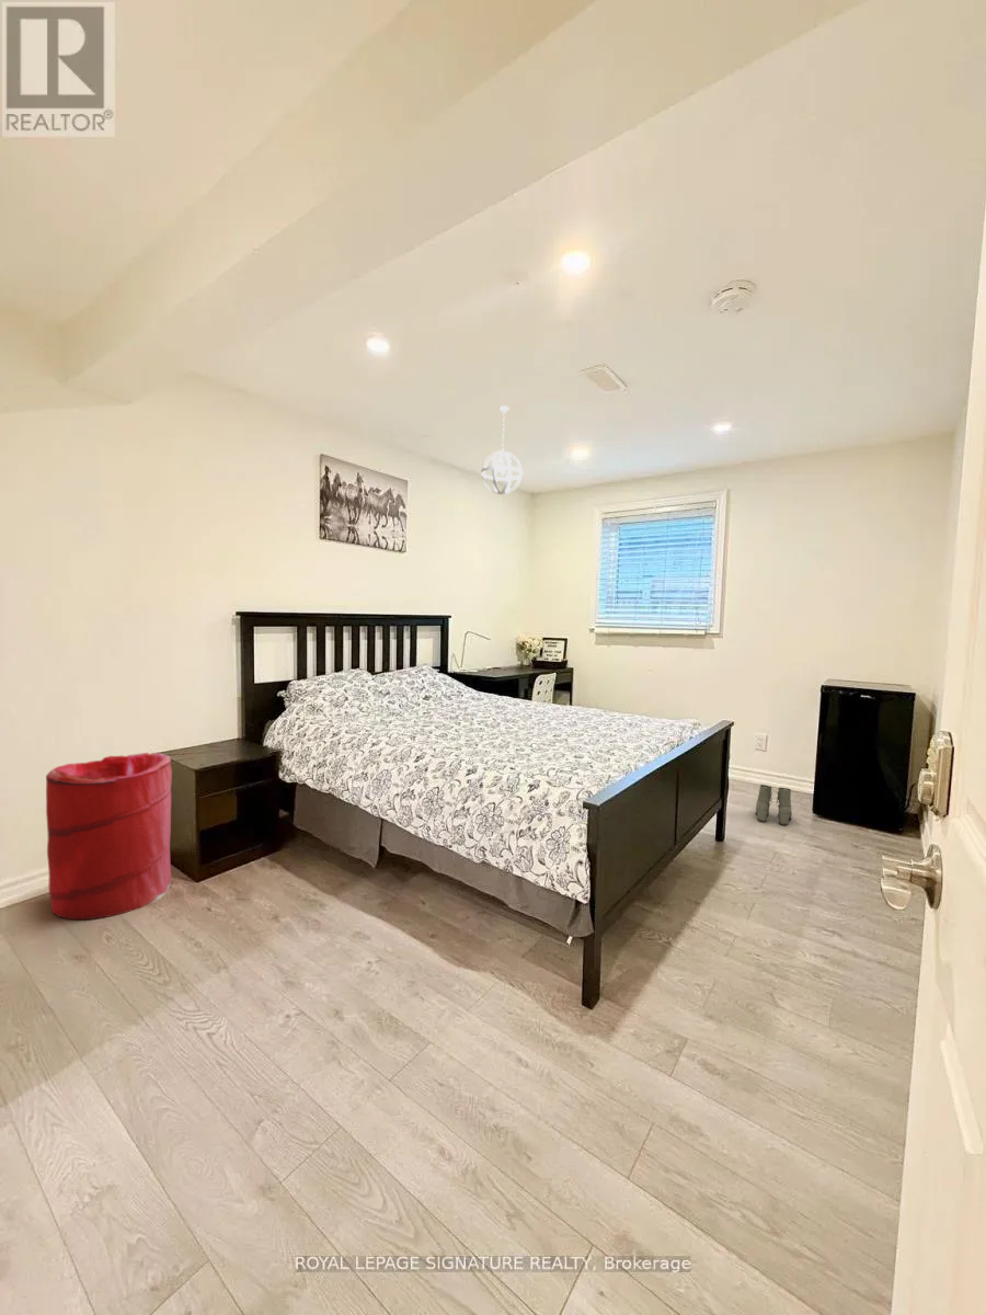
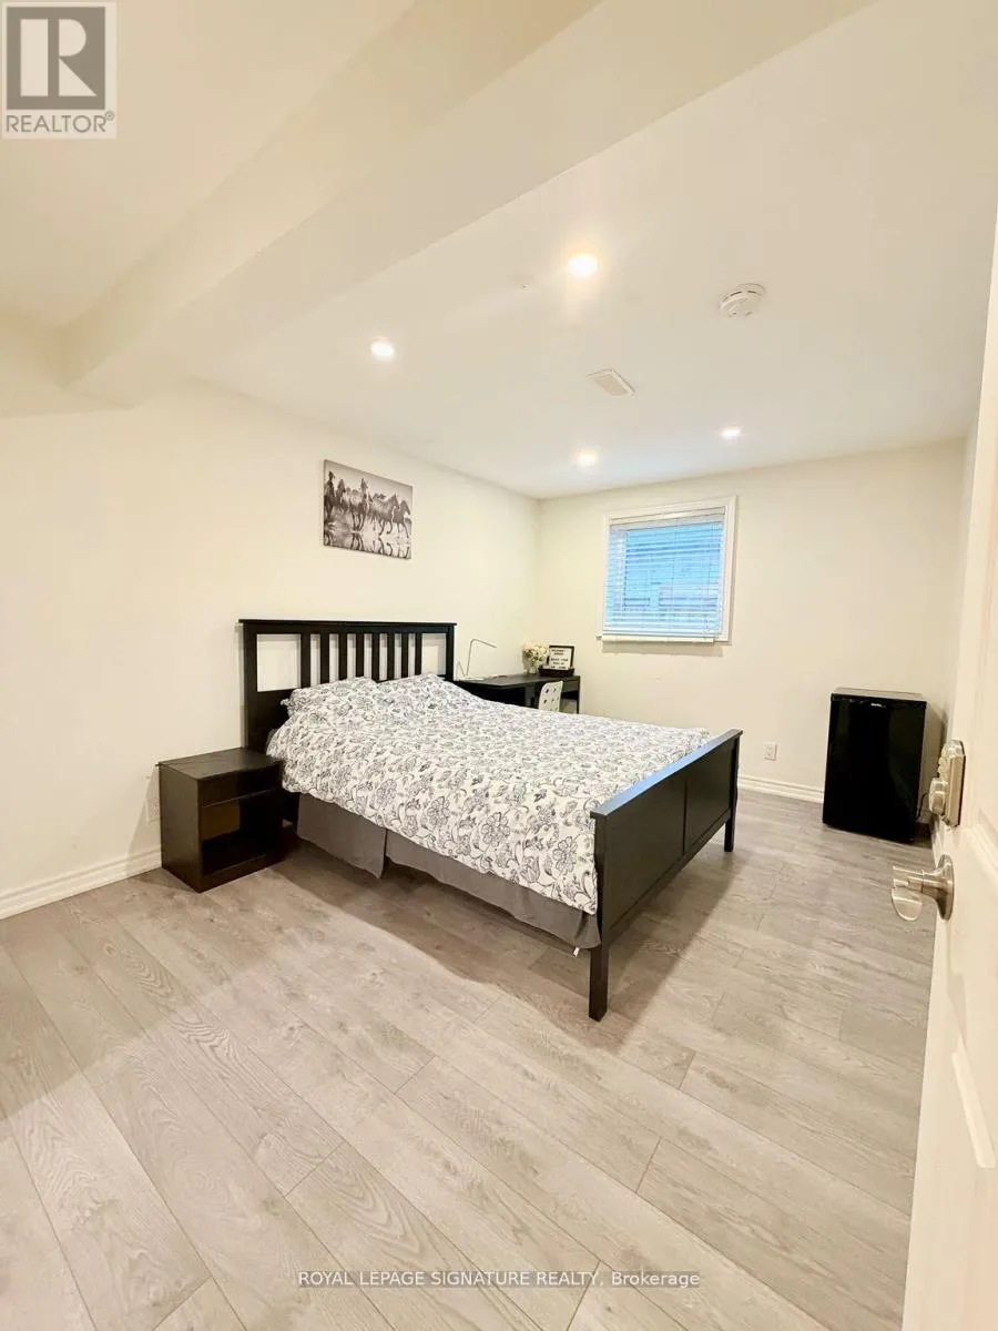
- boots (771, 800)
- pendant light (502, 450)
- laundry hamper (112, 826)
